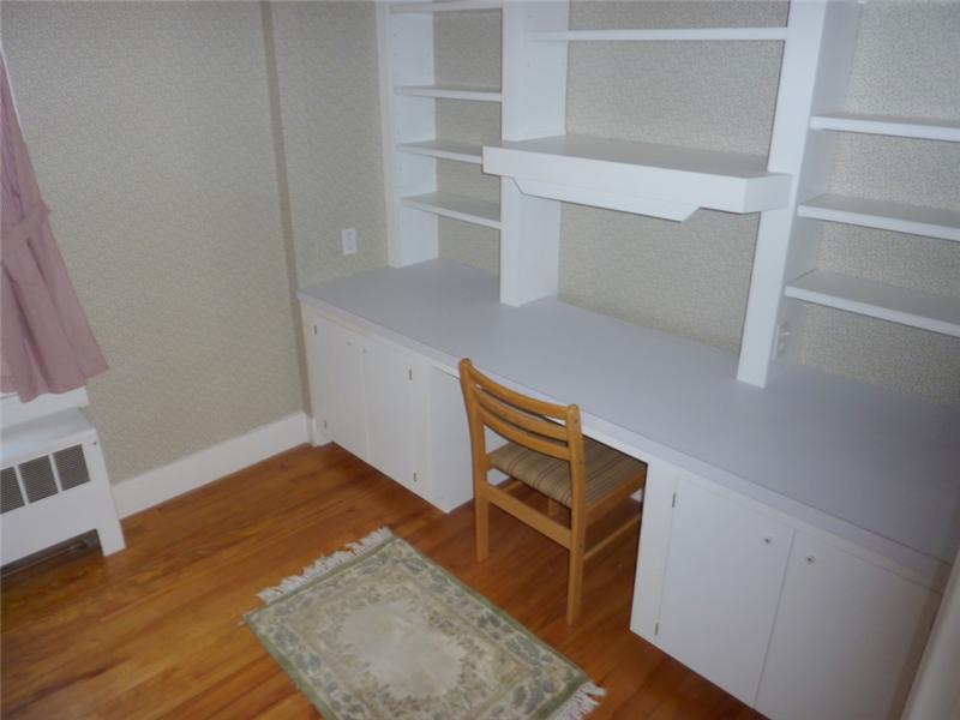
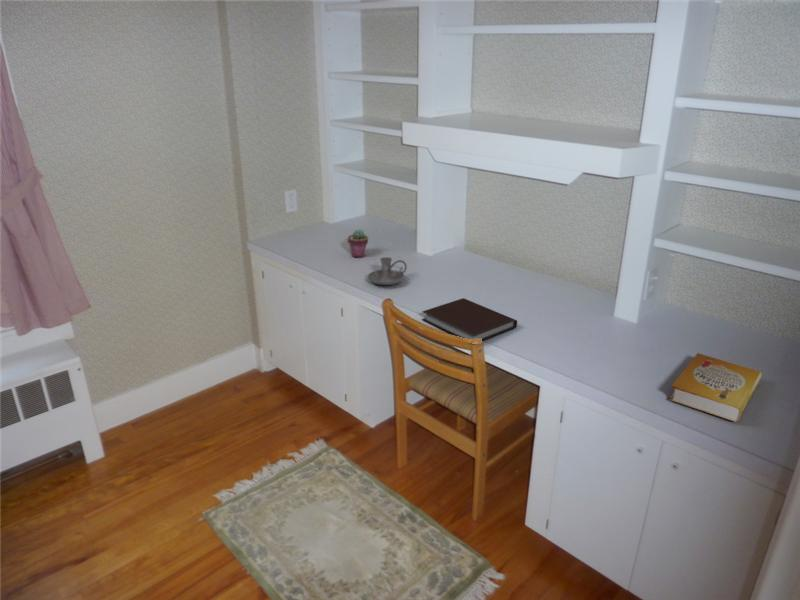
+ book (716, 385)
+ notebook (468, 319)
+ potted succulent (358, 242)
+ candle holder (389, 269)
